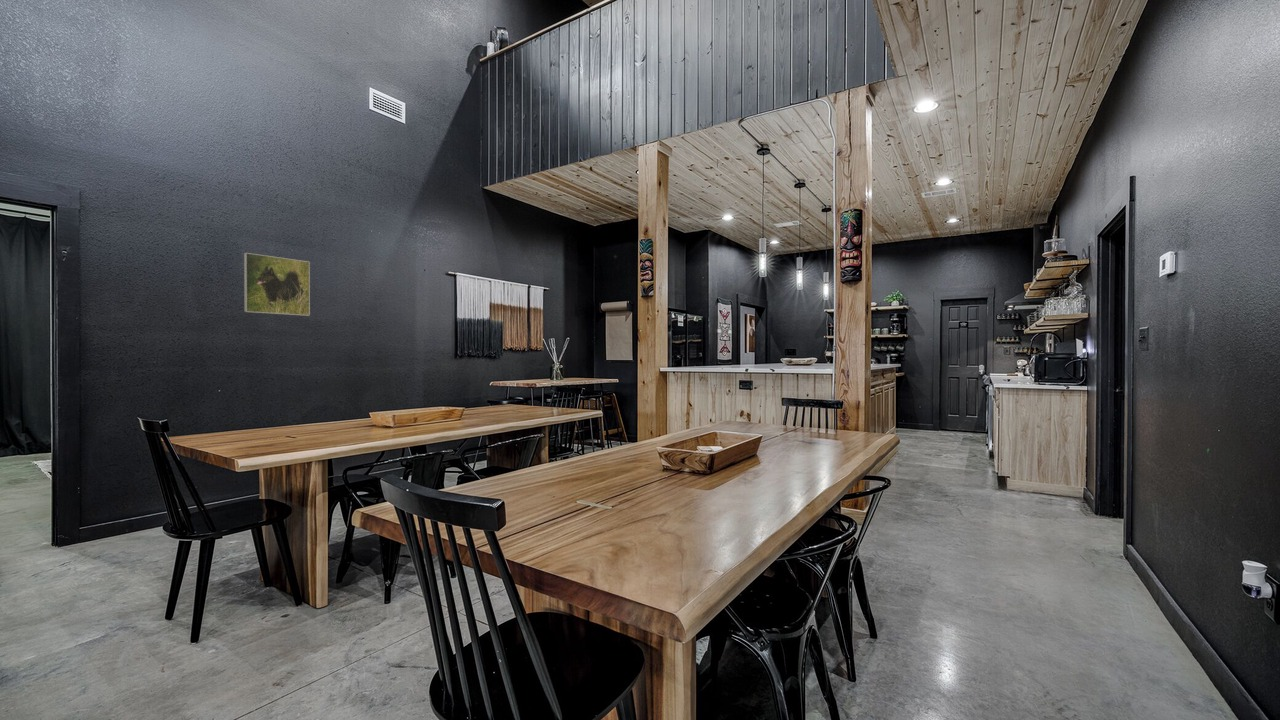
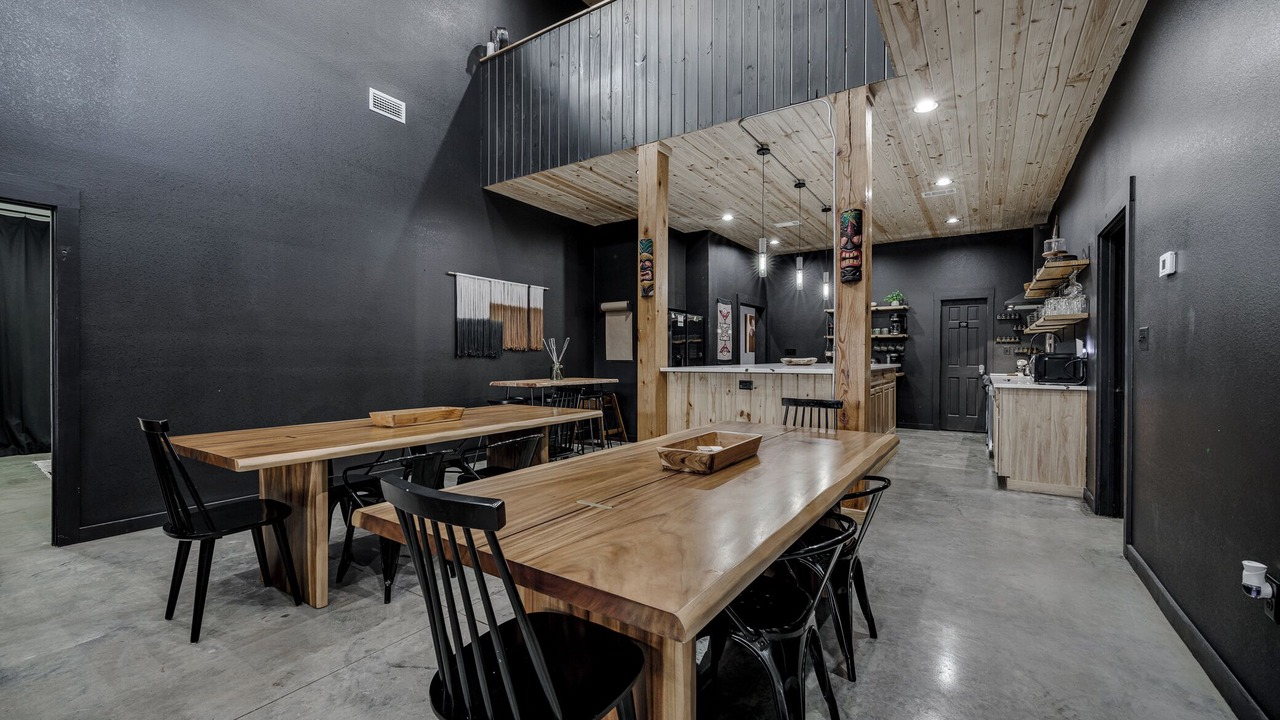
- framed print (278, 285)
